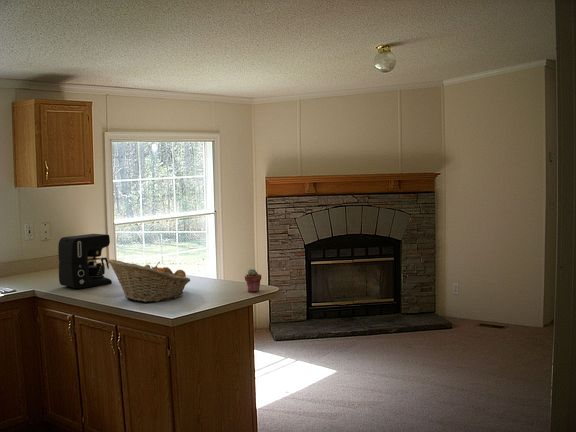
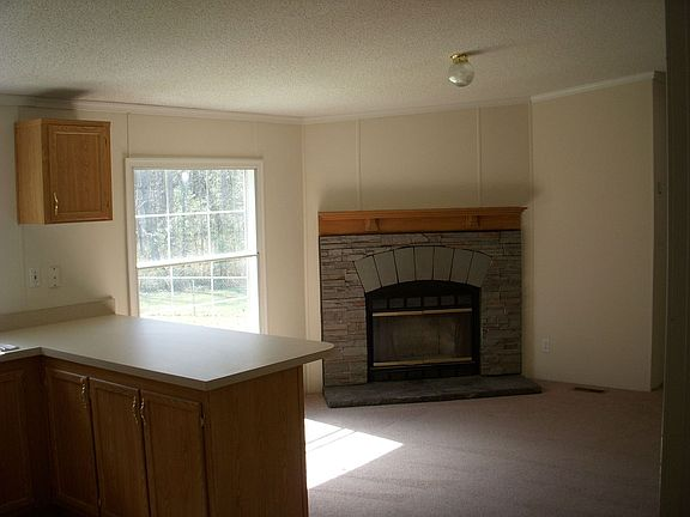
- fruit basket (148, 277)
- coffee maker (87, 260)
- potted succulent (253, 279)
